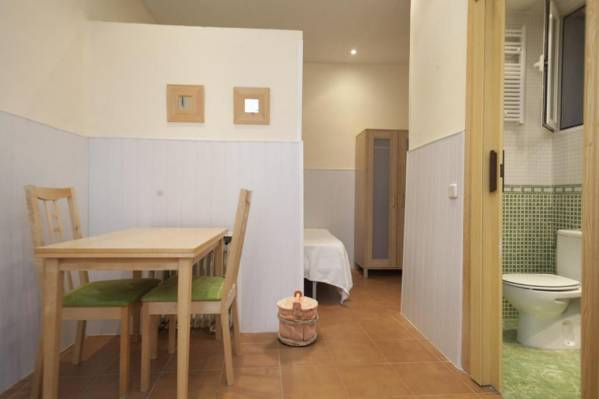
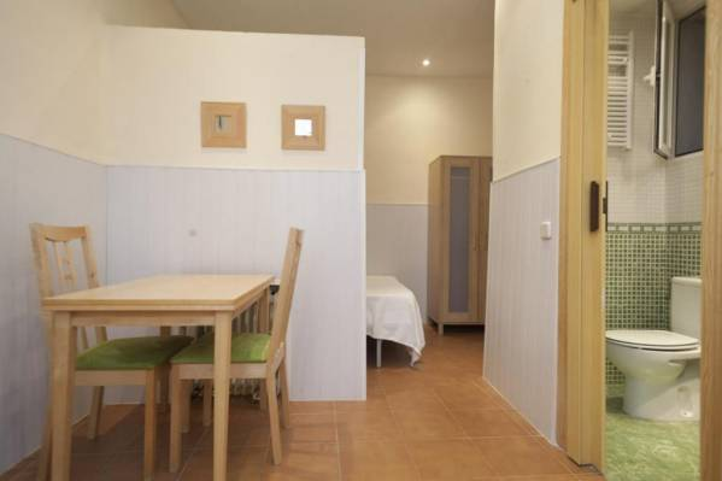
- bucket (297, 317)
